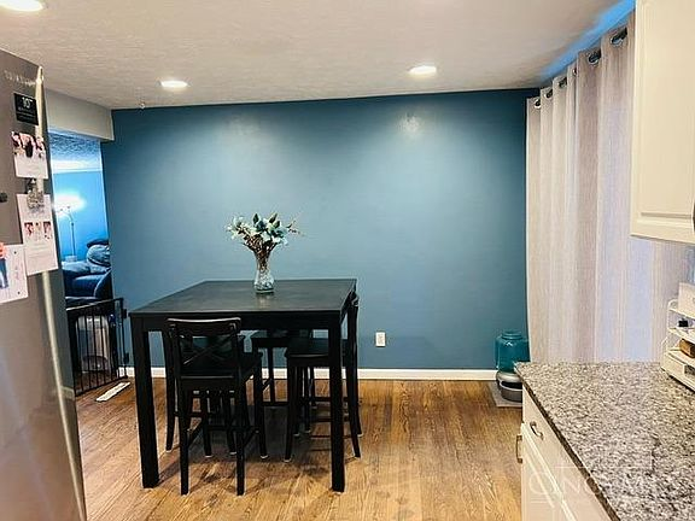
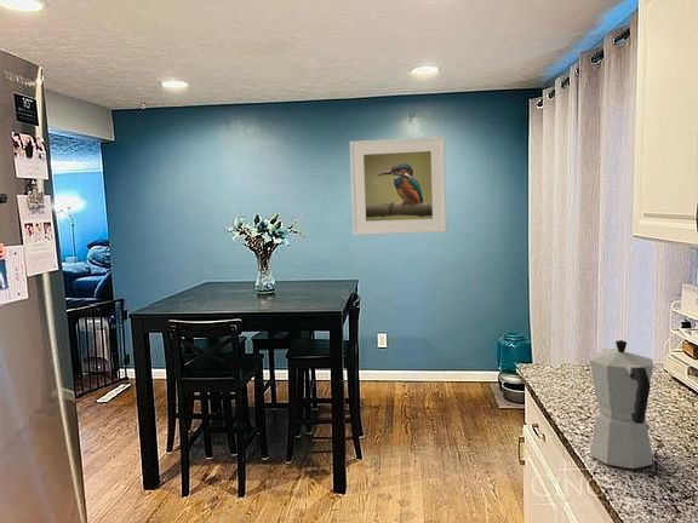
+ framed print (397, 186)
+ moka pot (623, 401)
